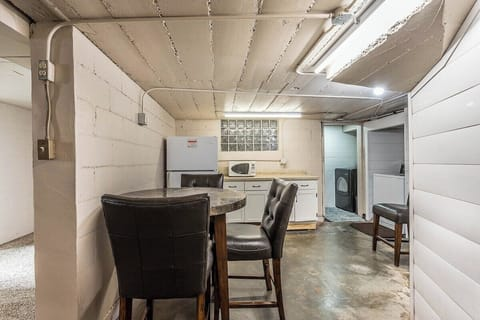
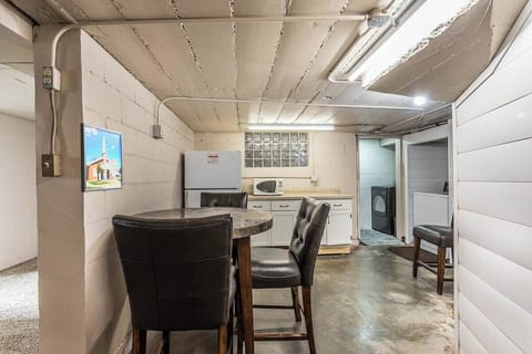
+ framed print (103, 159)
